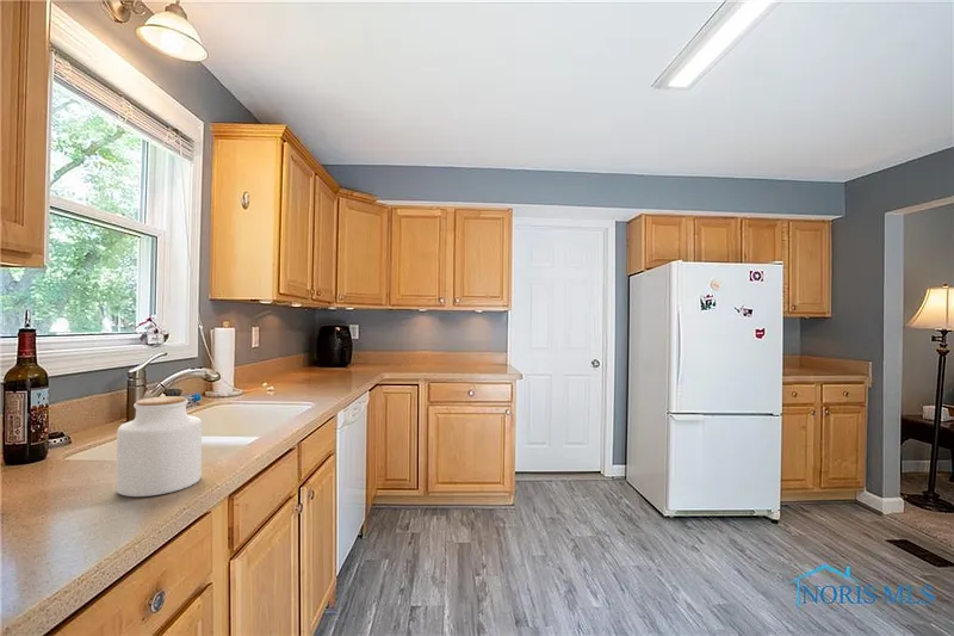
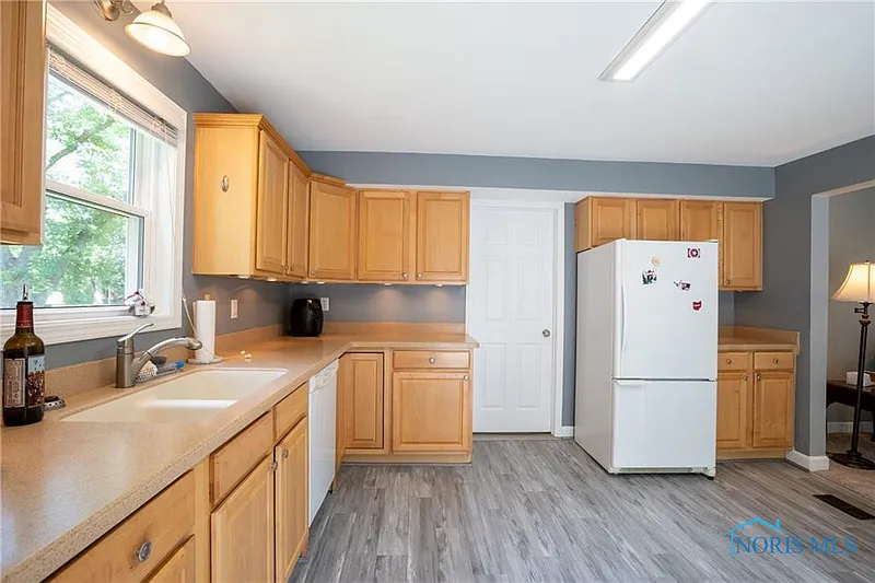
- jar (165, 440)
